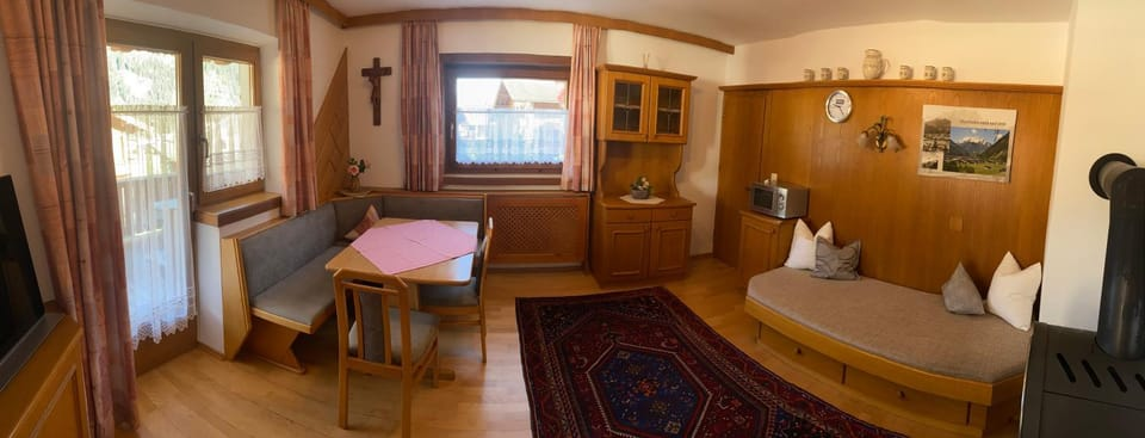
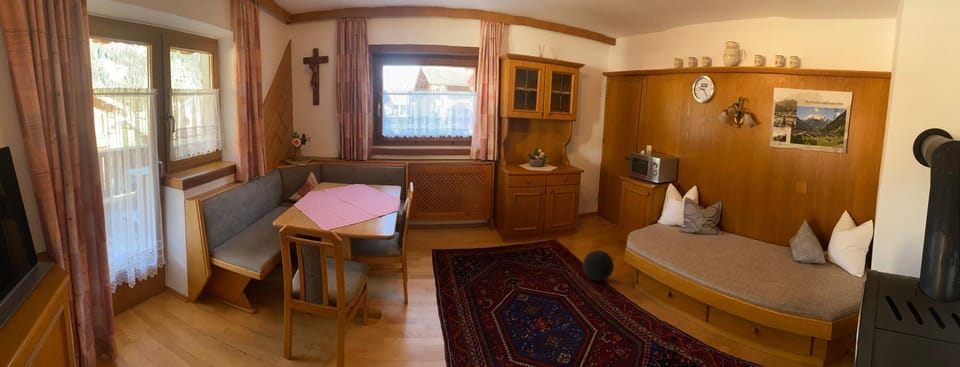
+ ball (598, 265)
